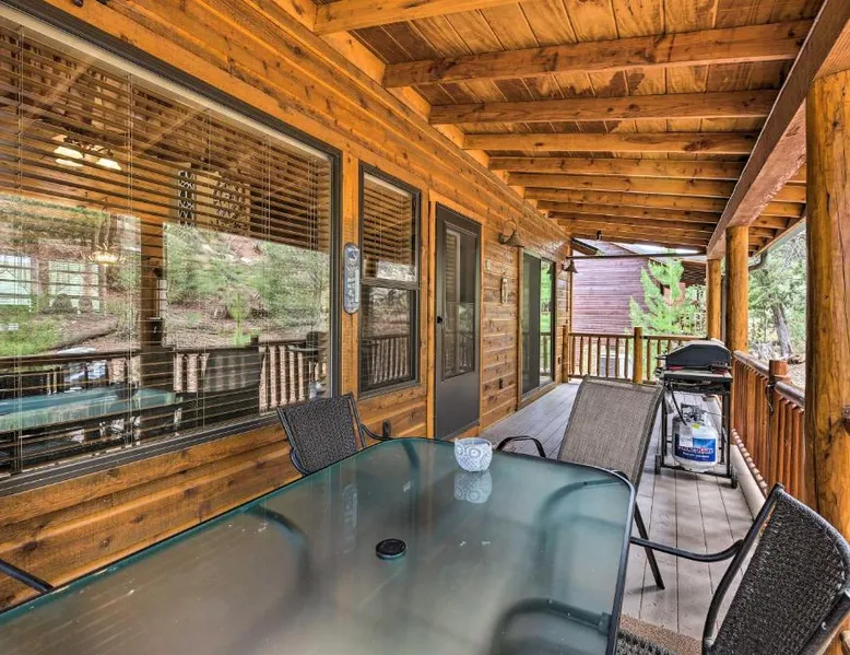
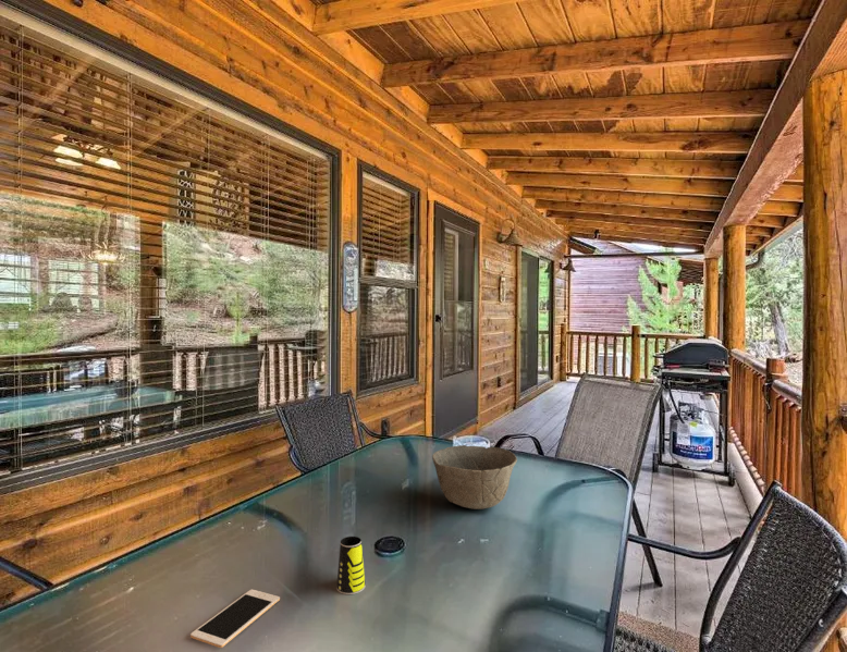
+ cell phone (237, 615)
+ cup (351, 563)
+ bowl (475, 479)
